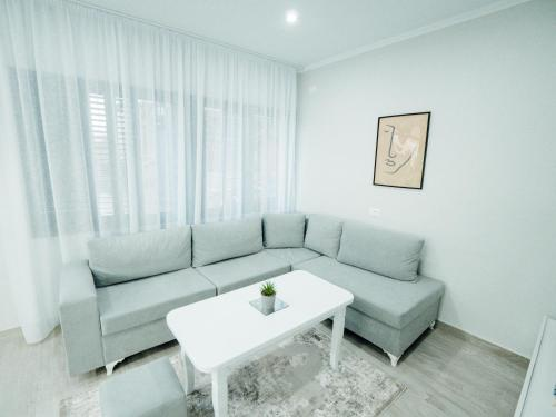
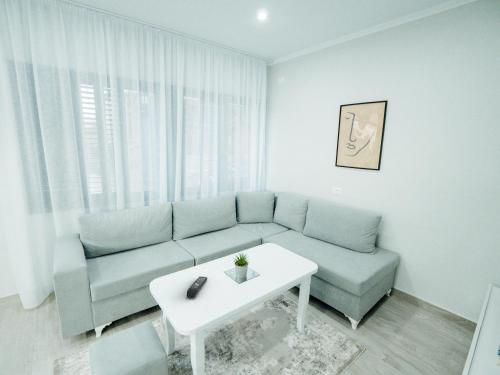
+ remote control (197, 285)
